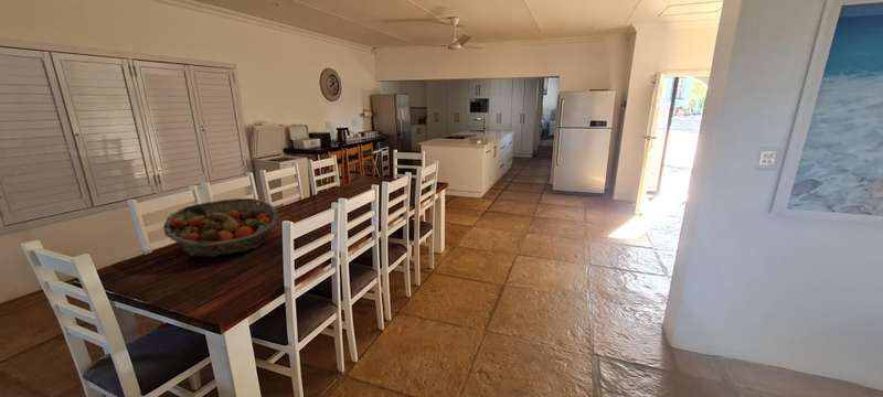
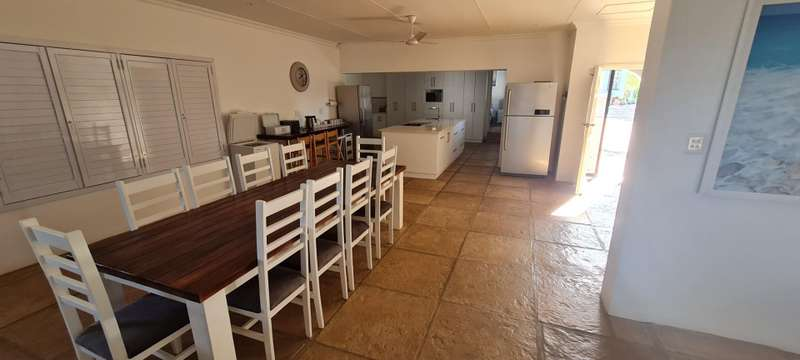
- fruit basket (225, 226)
